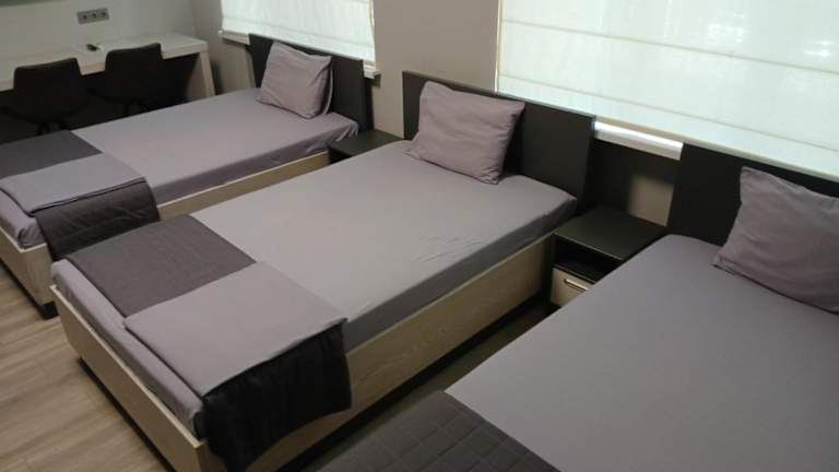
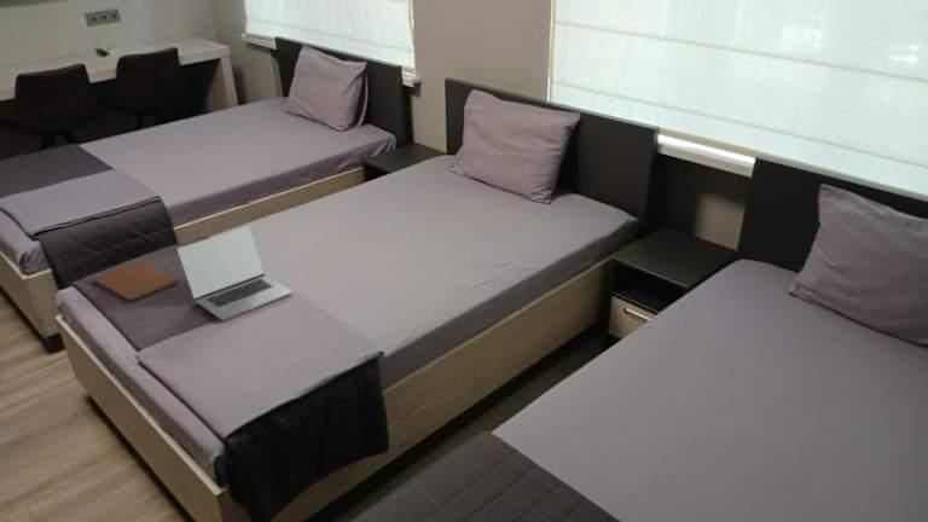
+ book (135, 280)
+ laptop (236, 271)
